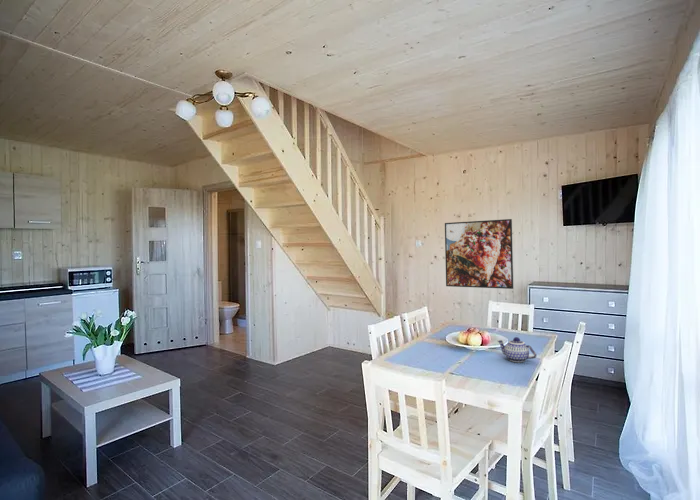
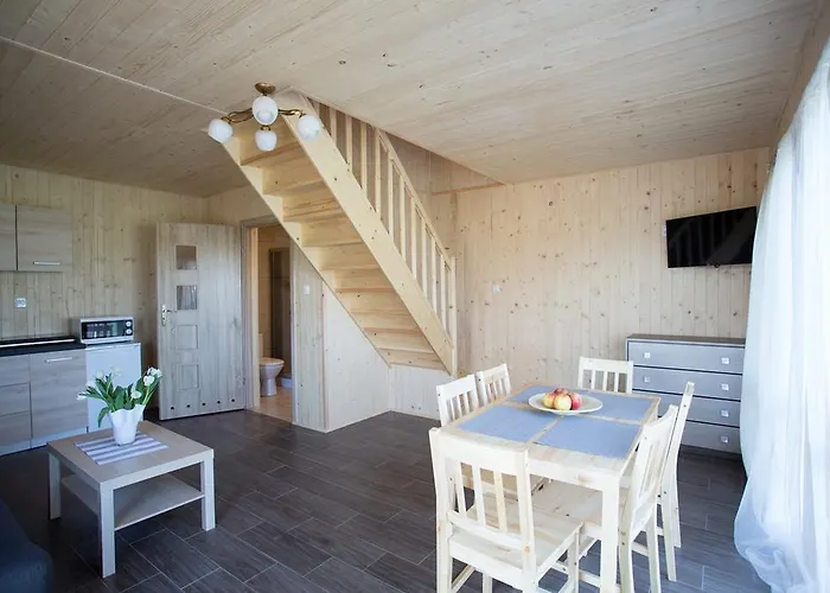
- teapot (516, 348)
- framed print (477, 254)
